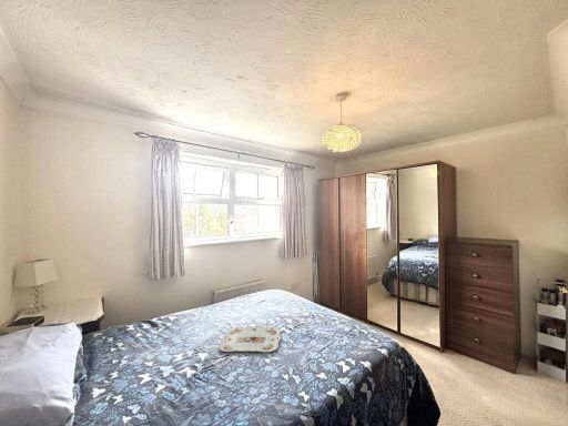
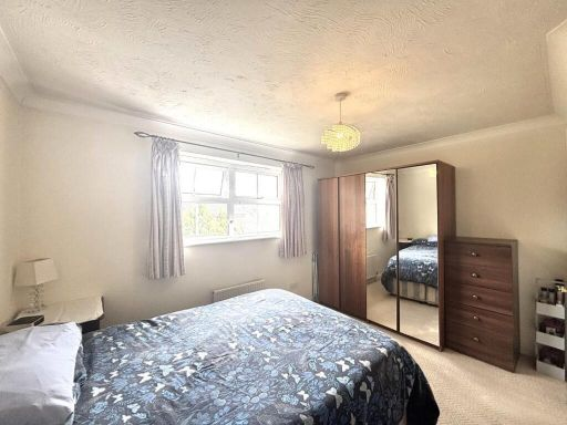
- serving tray (251, 338)
